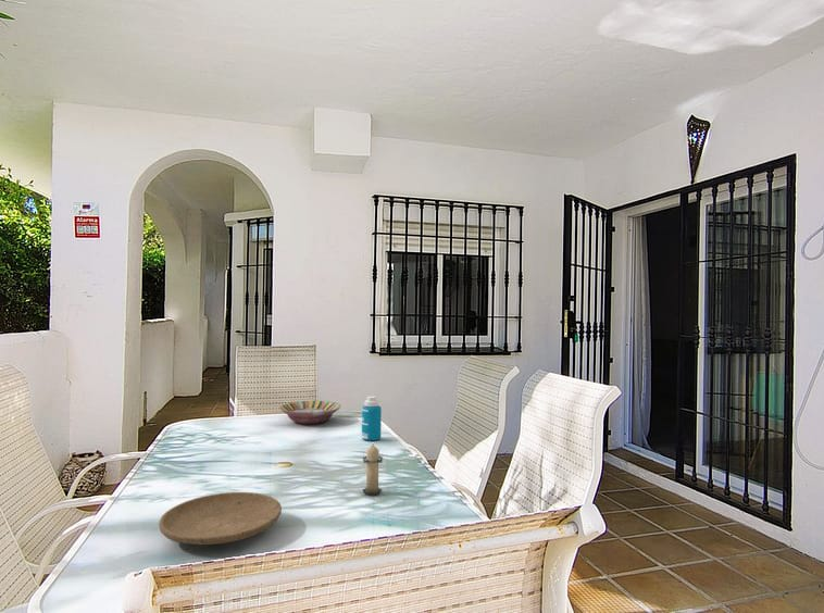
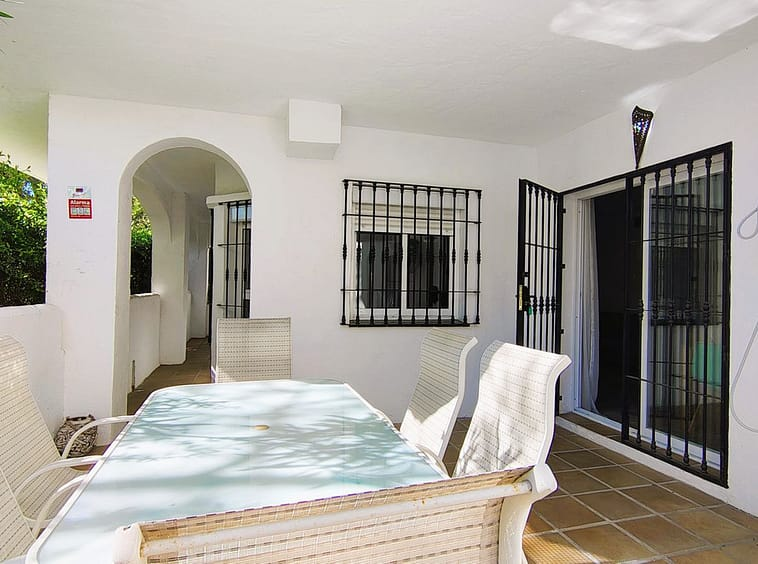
- candle (372, 467)
- plate (222, 522)
- serving bowl (310, 413)
- bottle (371, 417)
